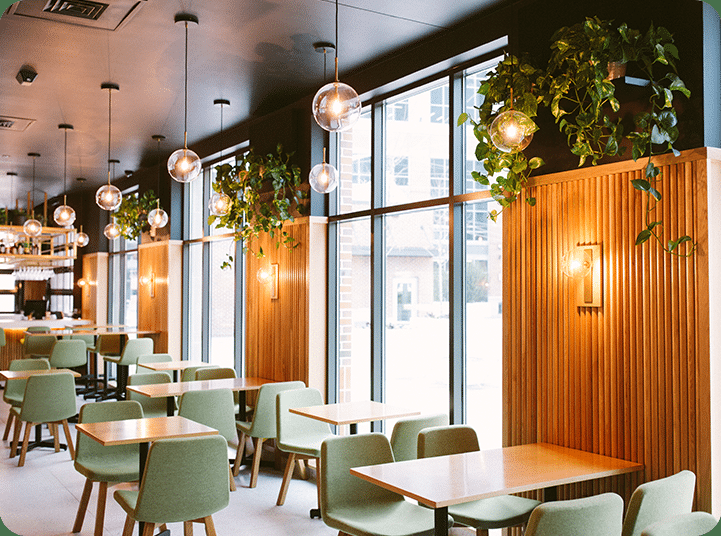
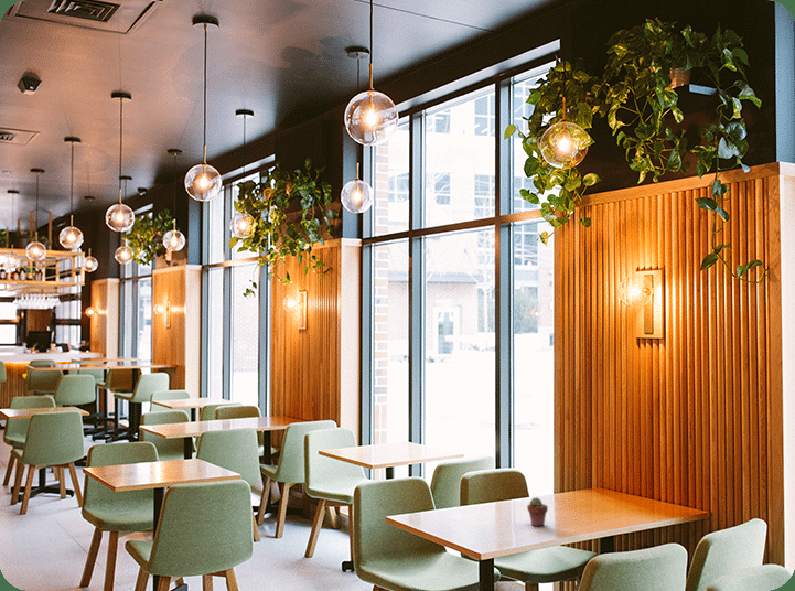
+ potted succulent (537, 511)
